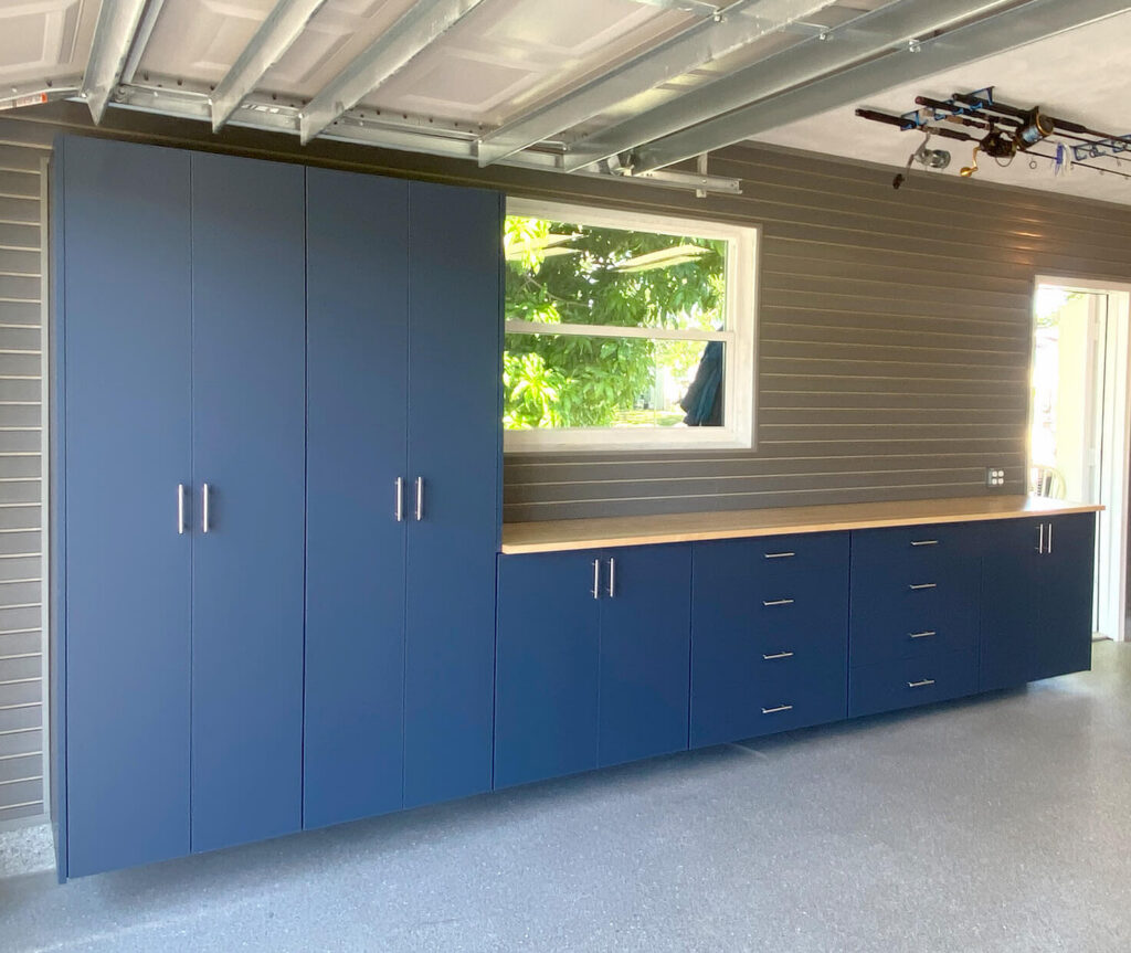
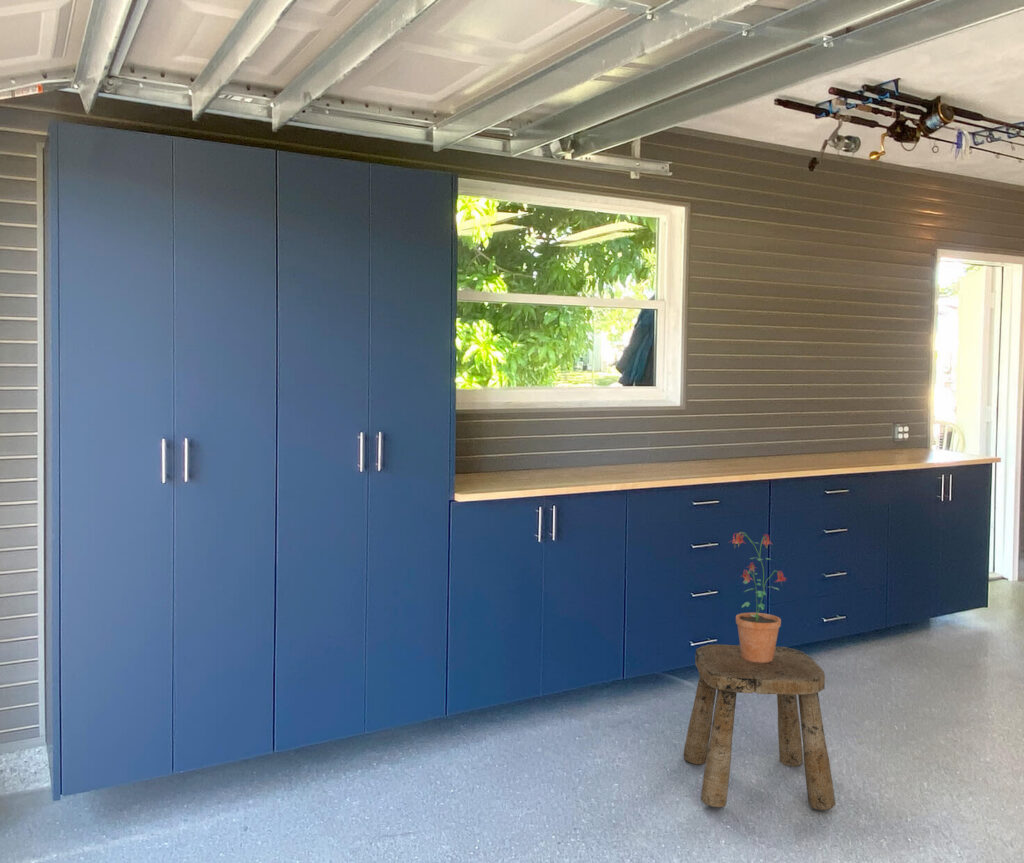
+ potted plant (759, 595)
+ stool (778, 721)
